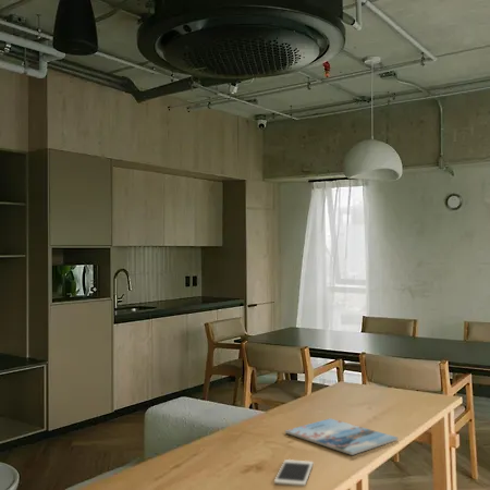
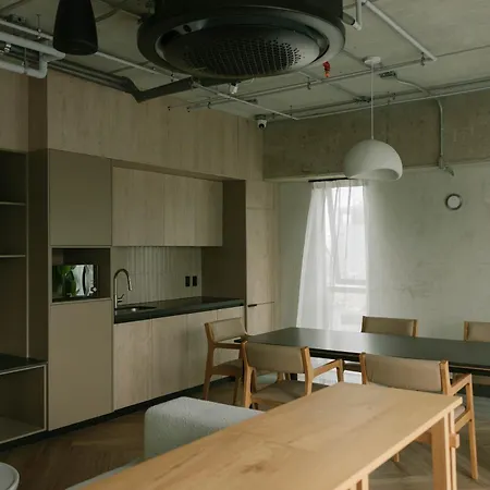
- magazine (340, 434)
- cell phone (294, 471)
